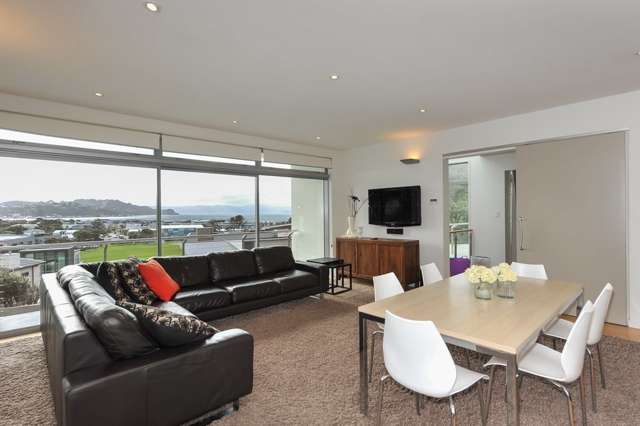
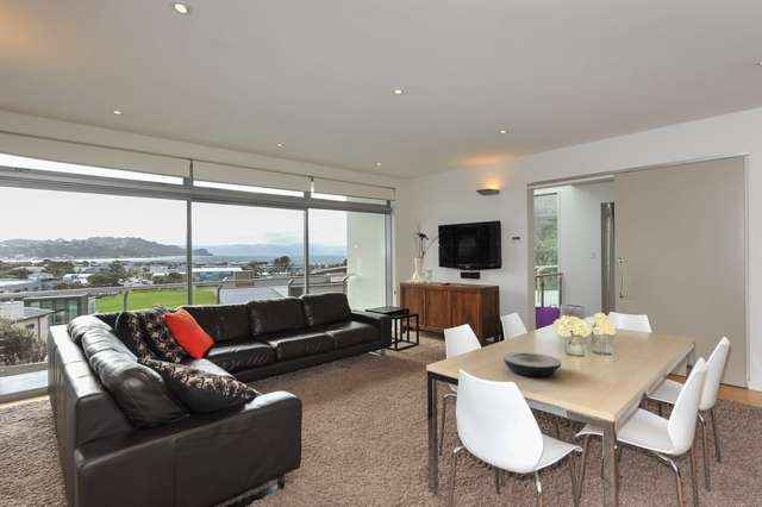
+ plate (531, 364)
